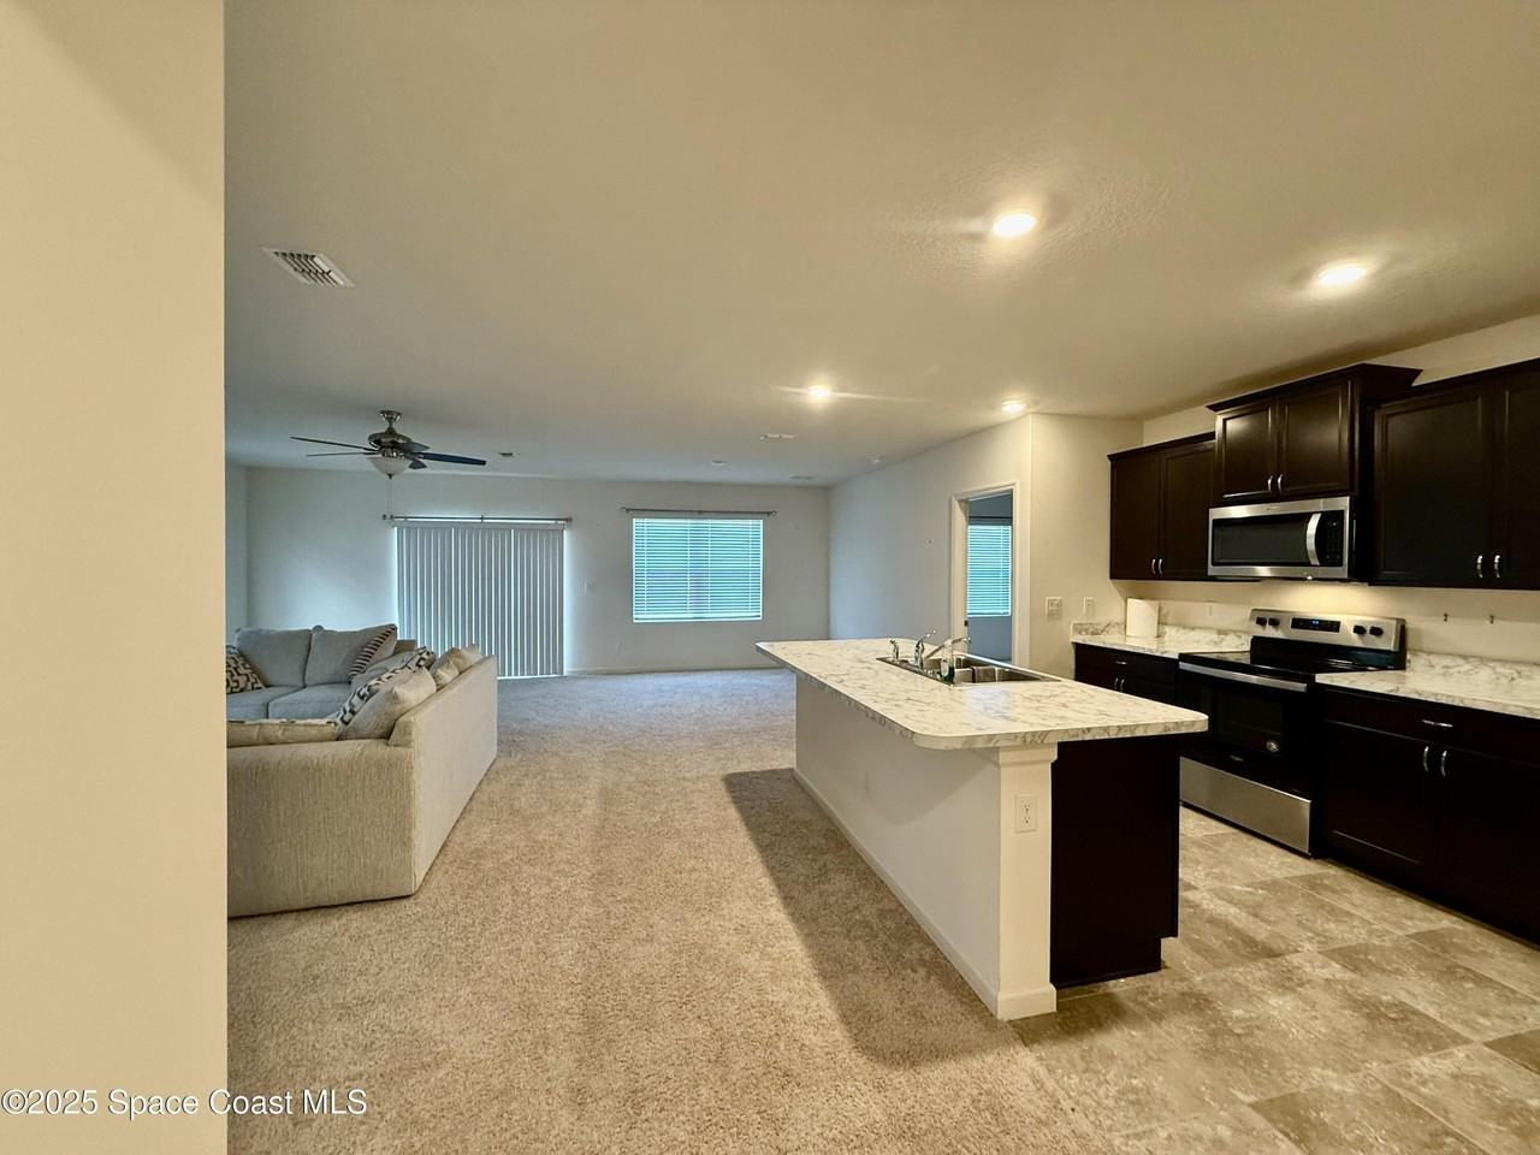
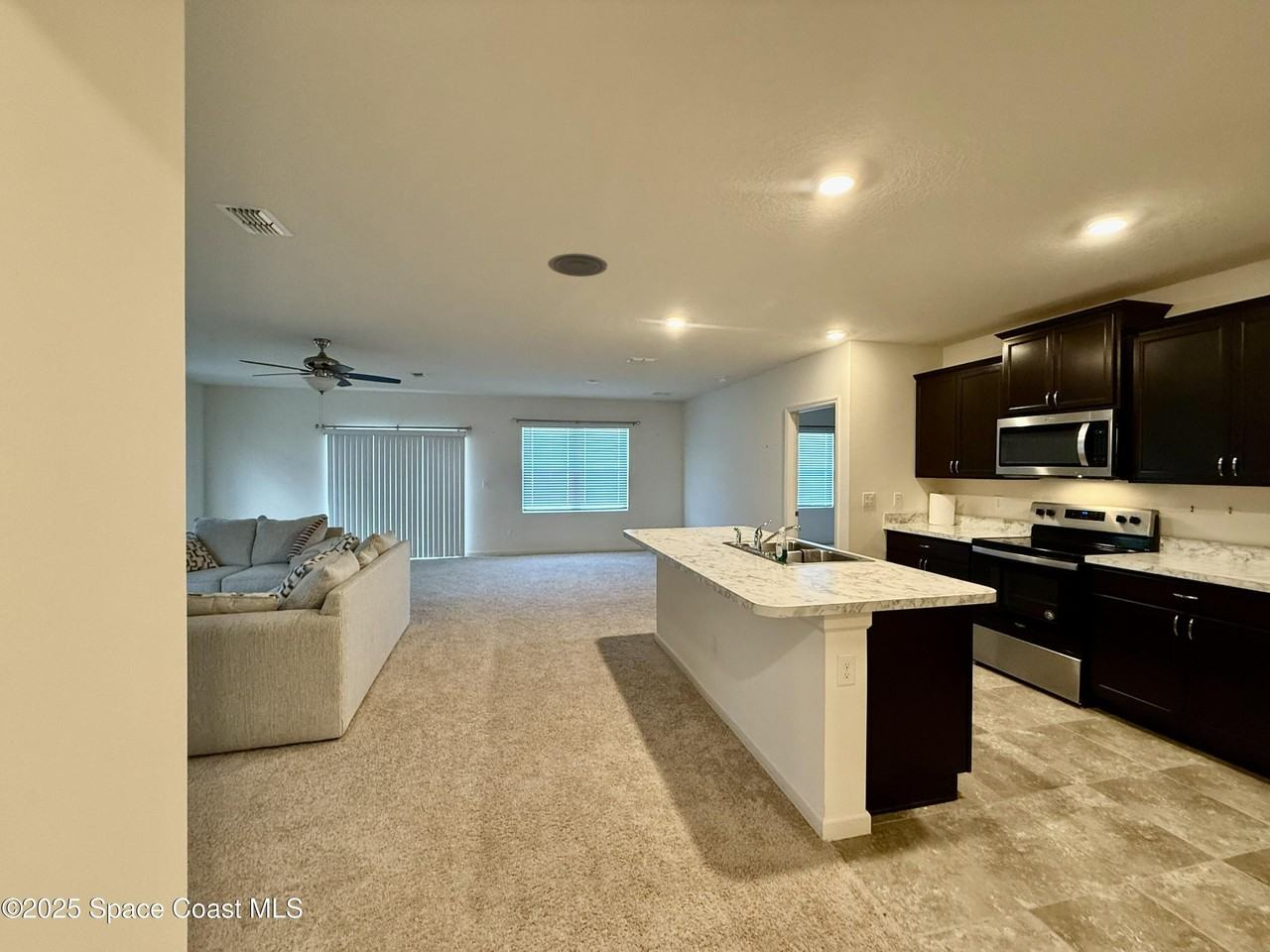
+ recessed light (577, 263)
